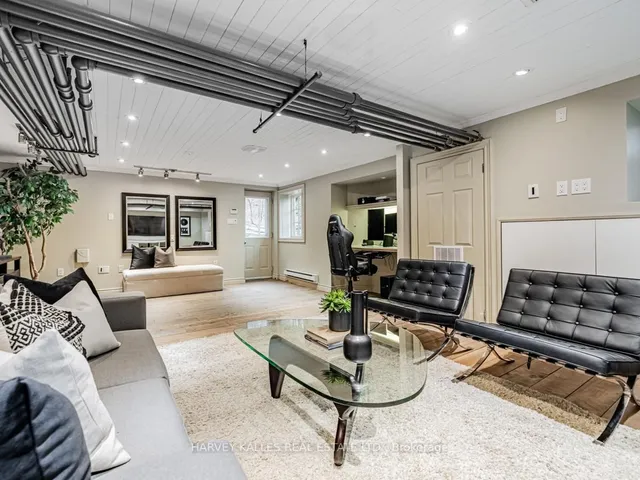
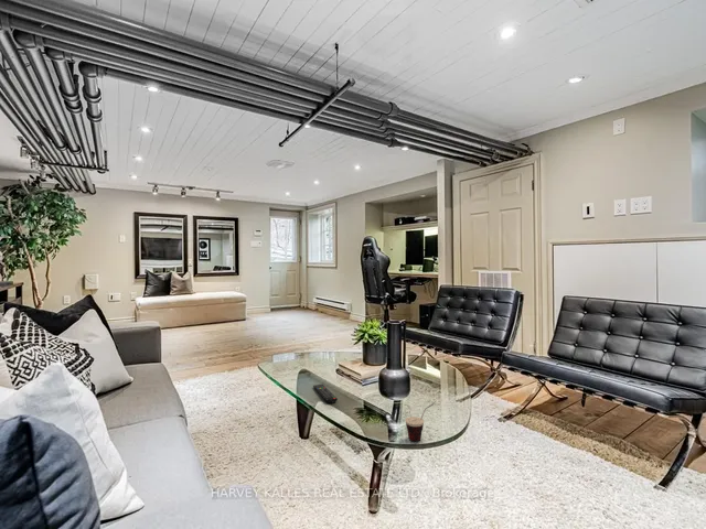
+ remote control (324, 392)
+ cup (420, 421)
